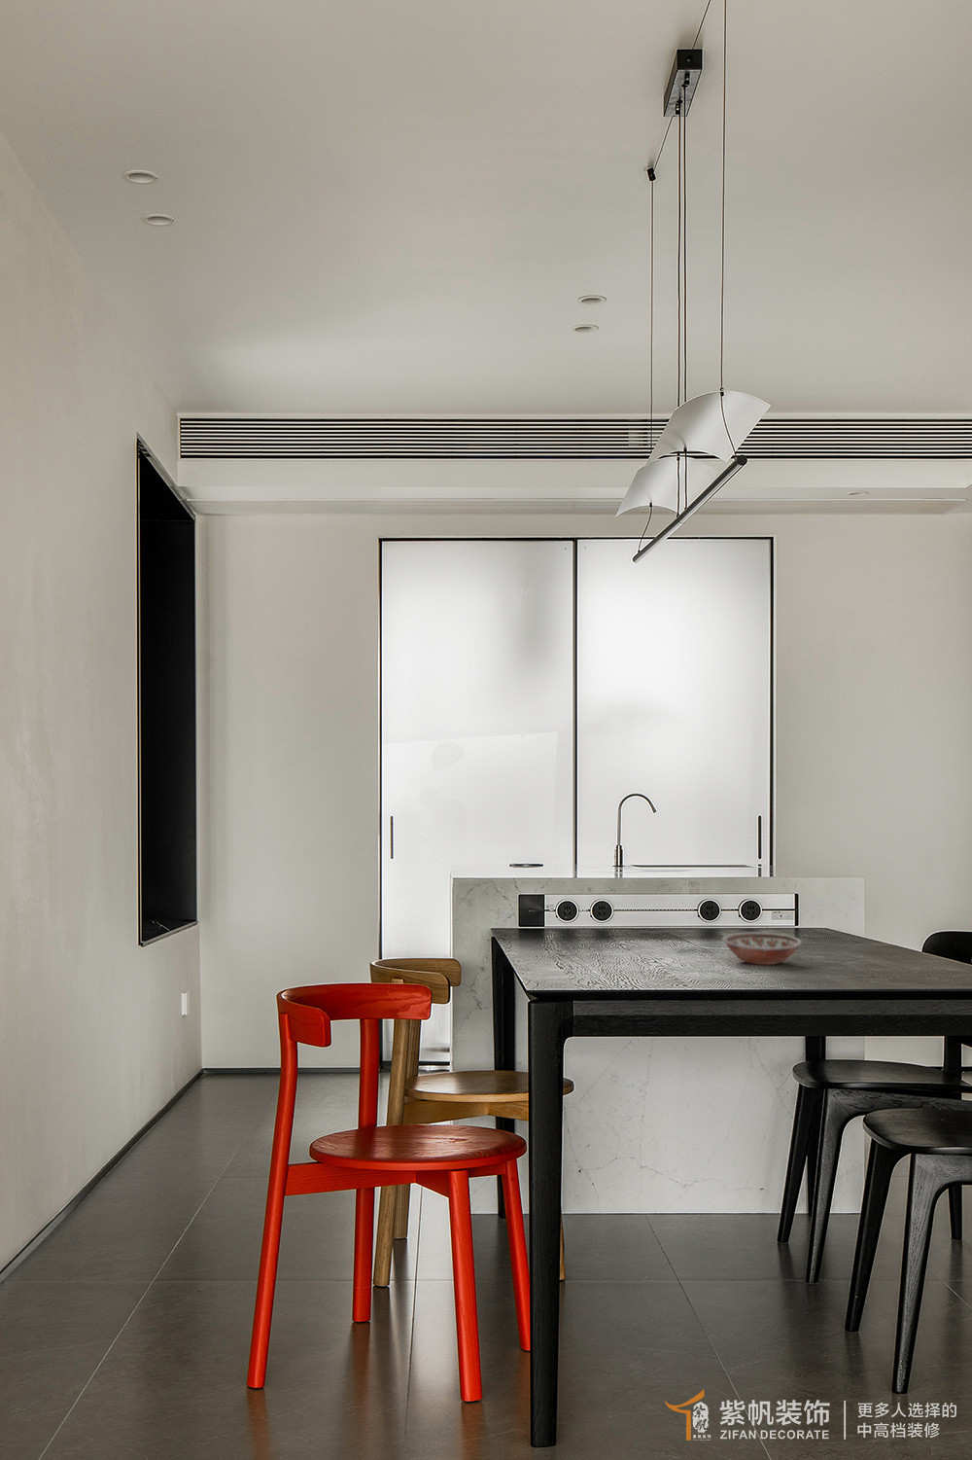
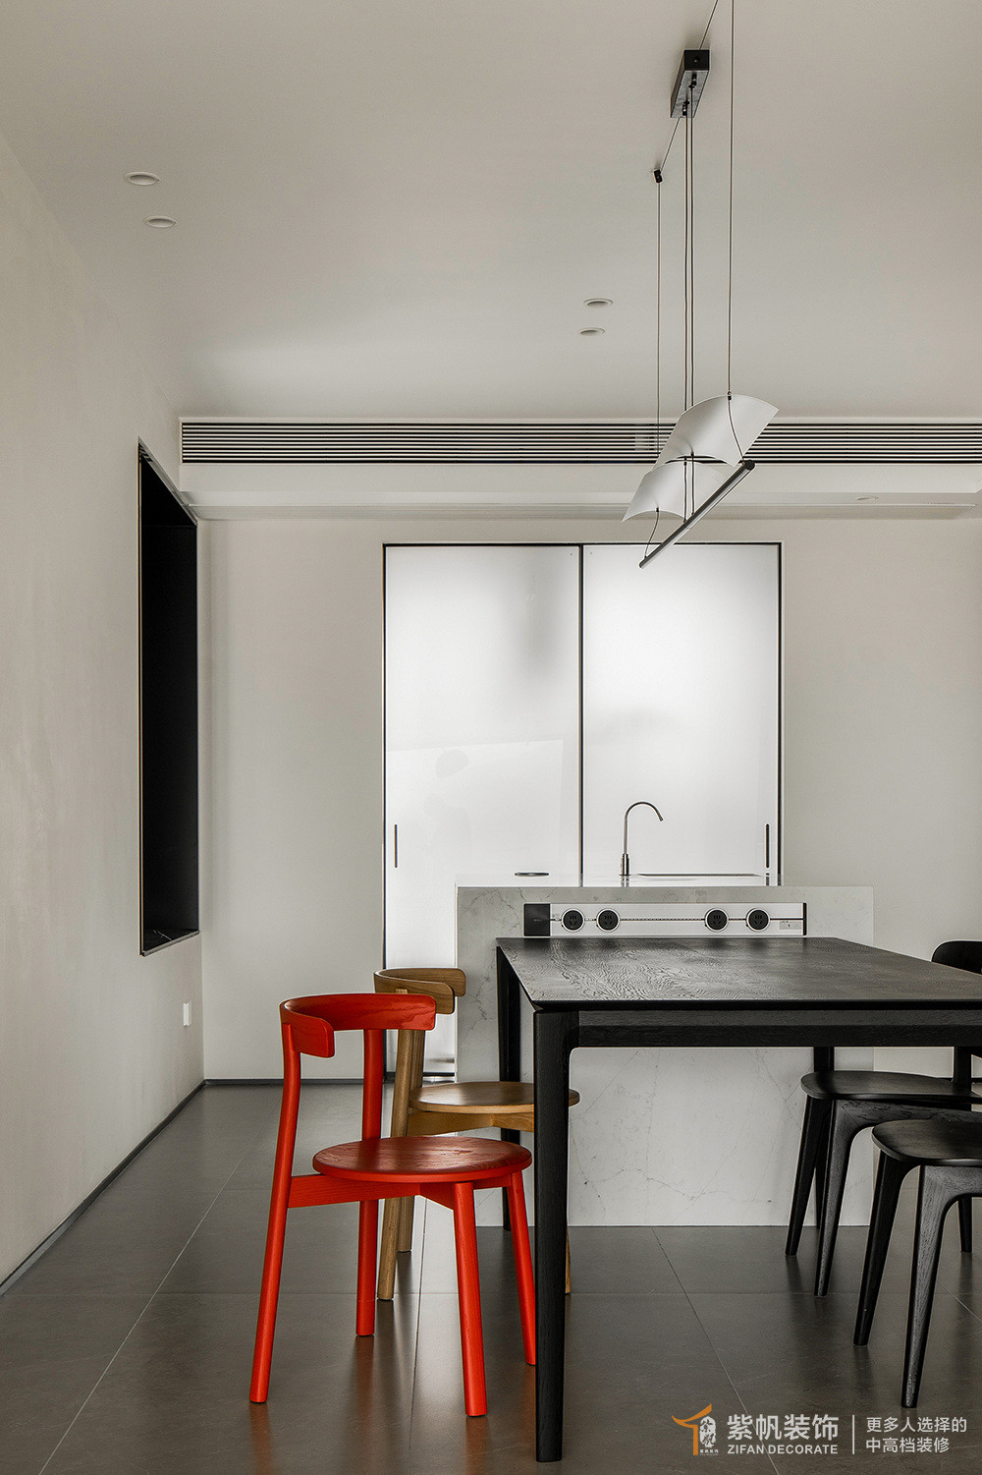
- bowl (762, 950)
